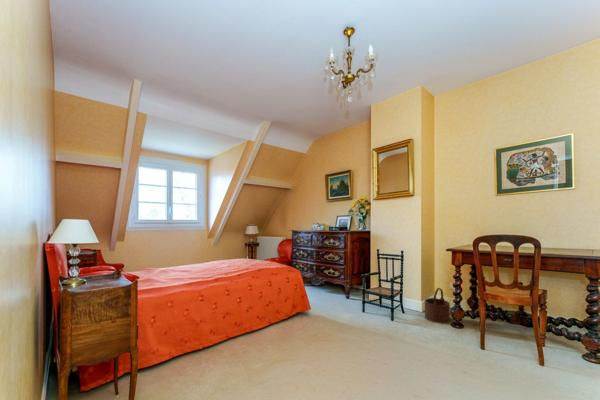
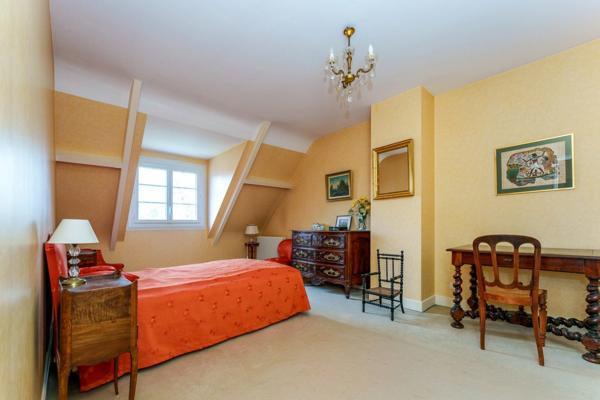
- wooden bucket (436, 303)
